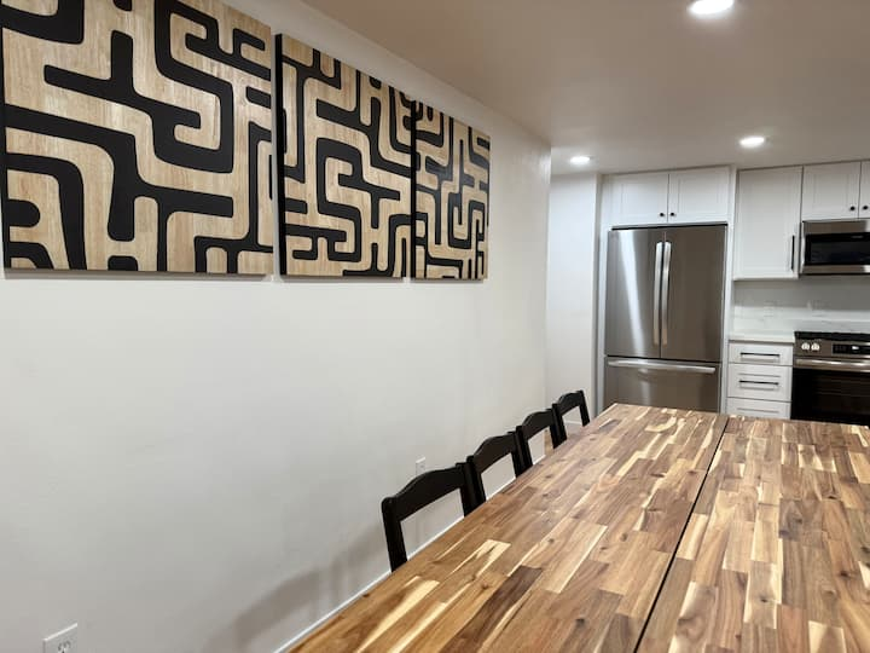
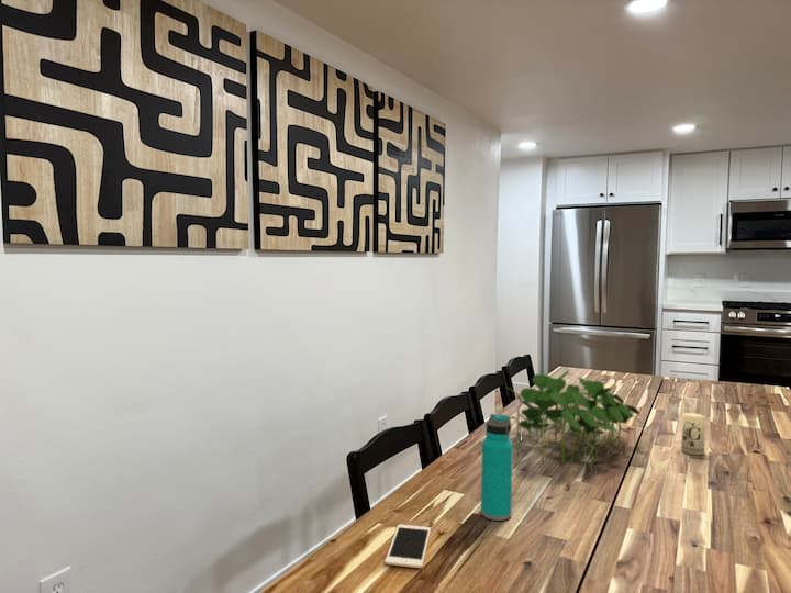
+ water bottle (497, 463)
+ cell phone (409, 544)
+ plant (572, 414)
+ candle (693, 433)
